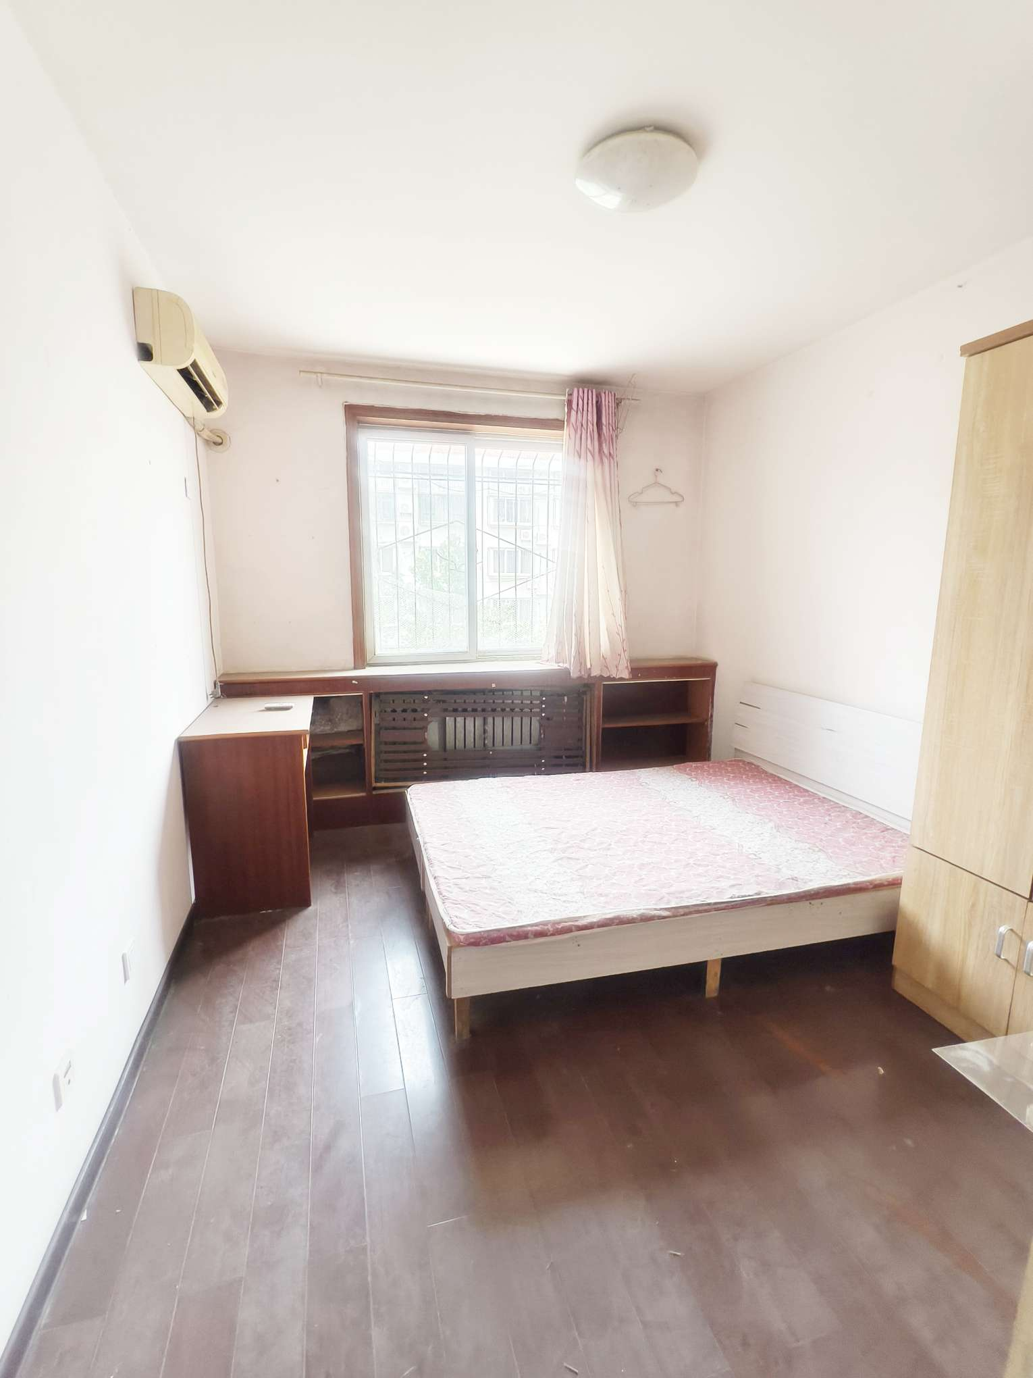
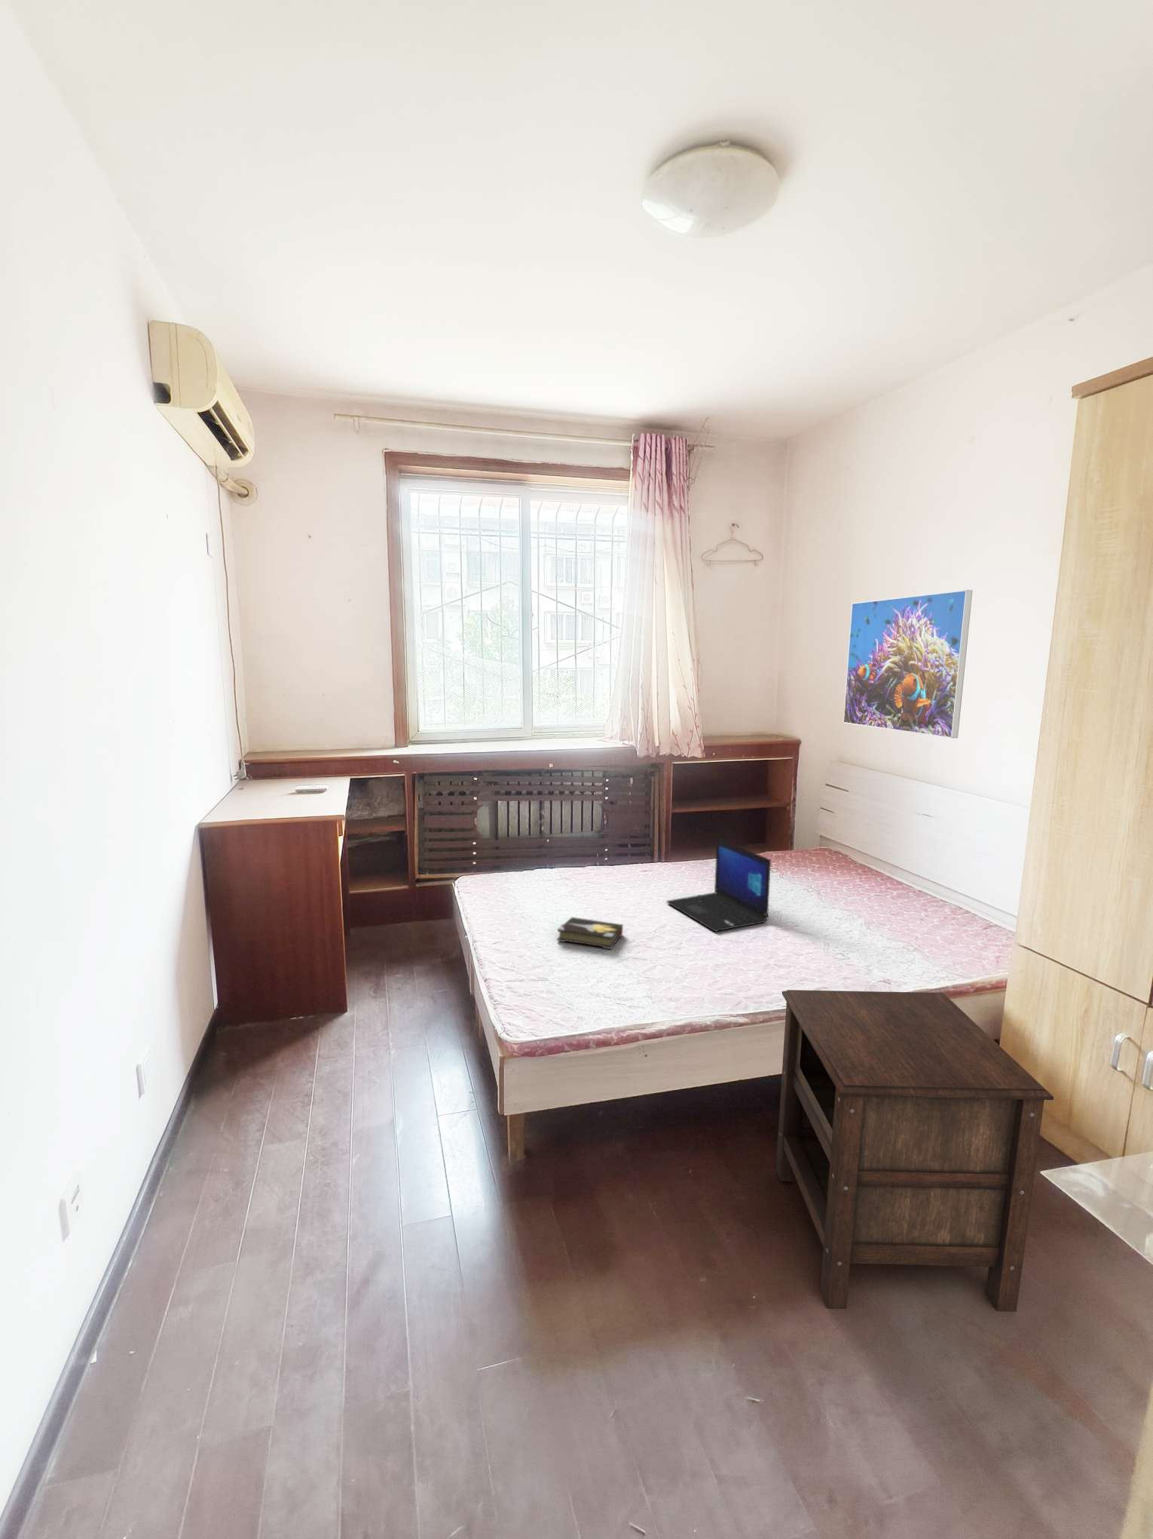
+ laptop (717, 882)
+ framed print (900, 664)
+ nightstand (890, 1135)
+ hardback book (590, 931)
